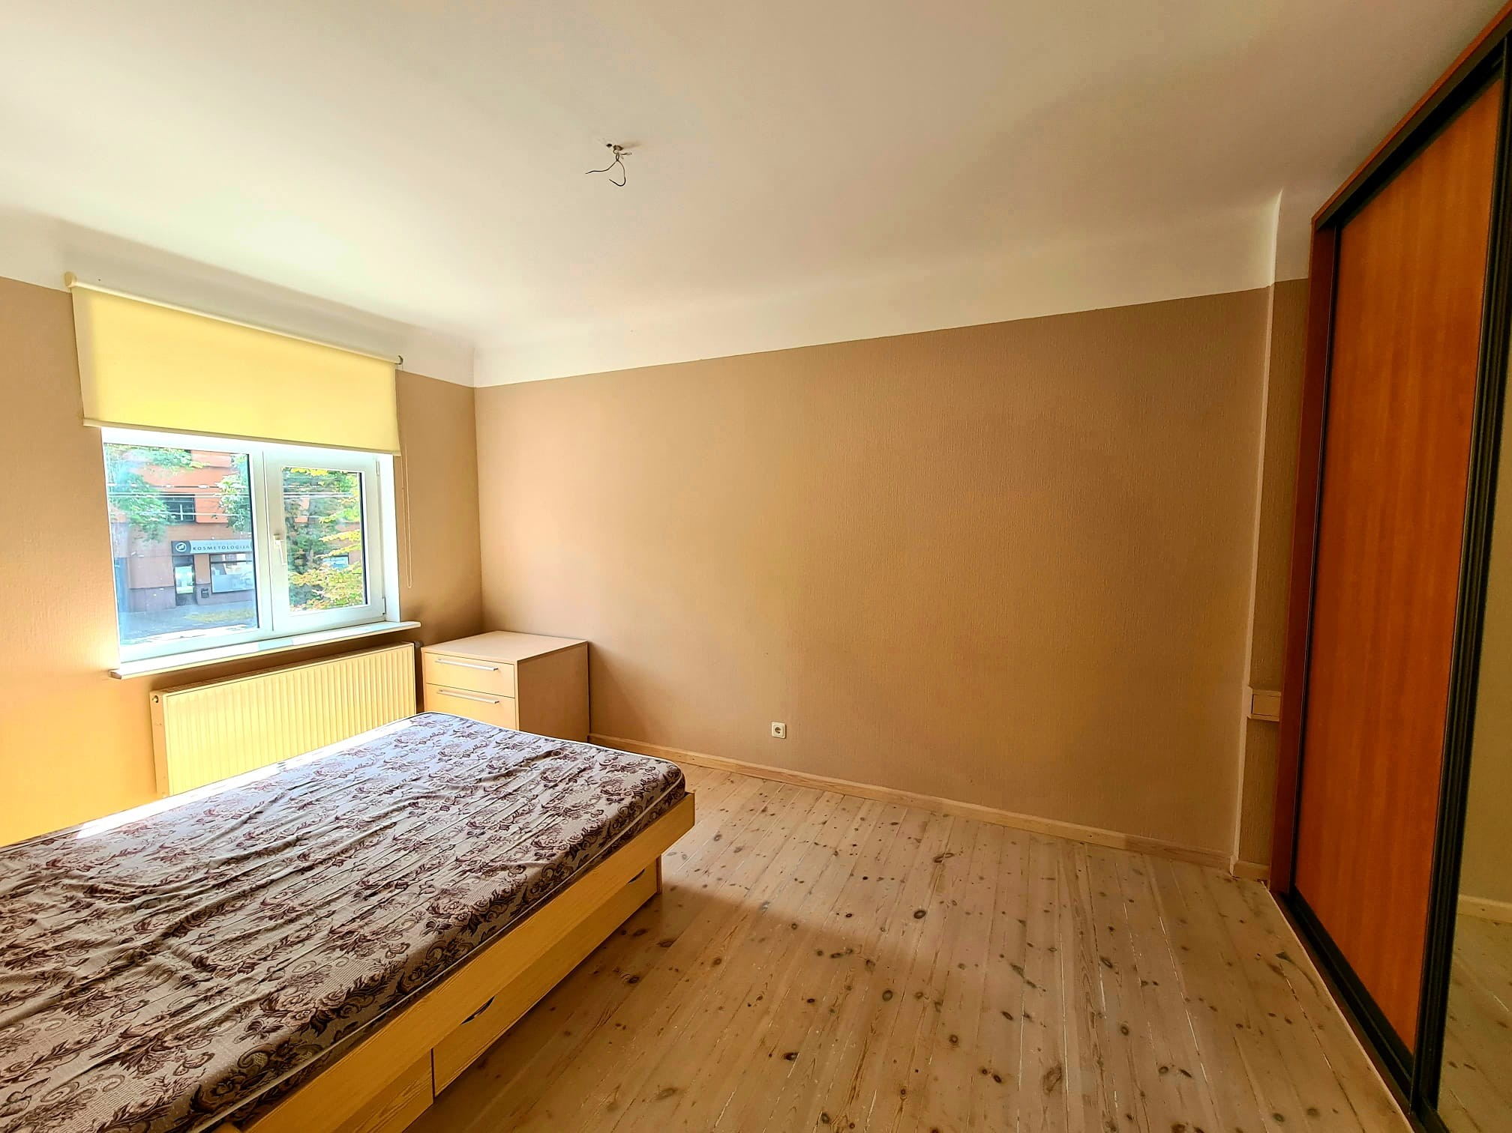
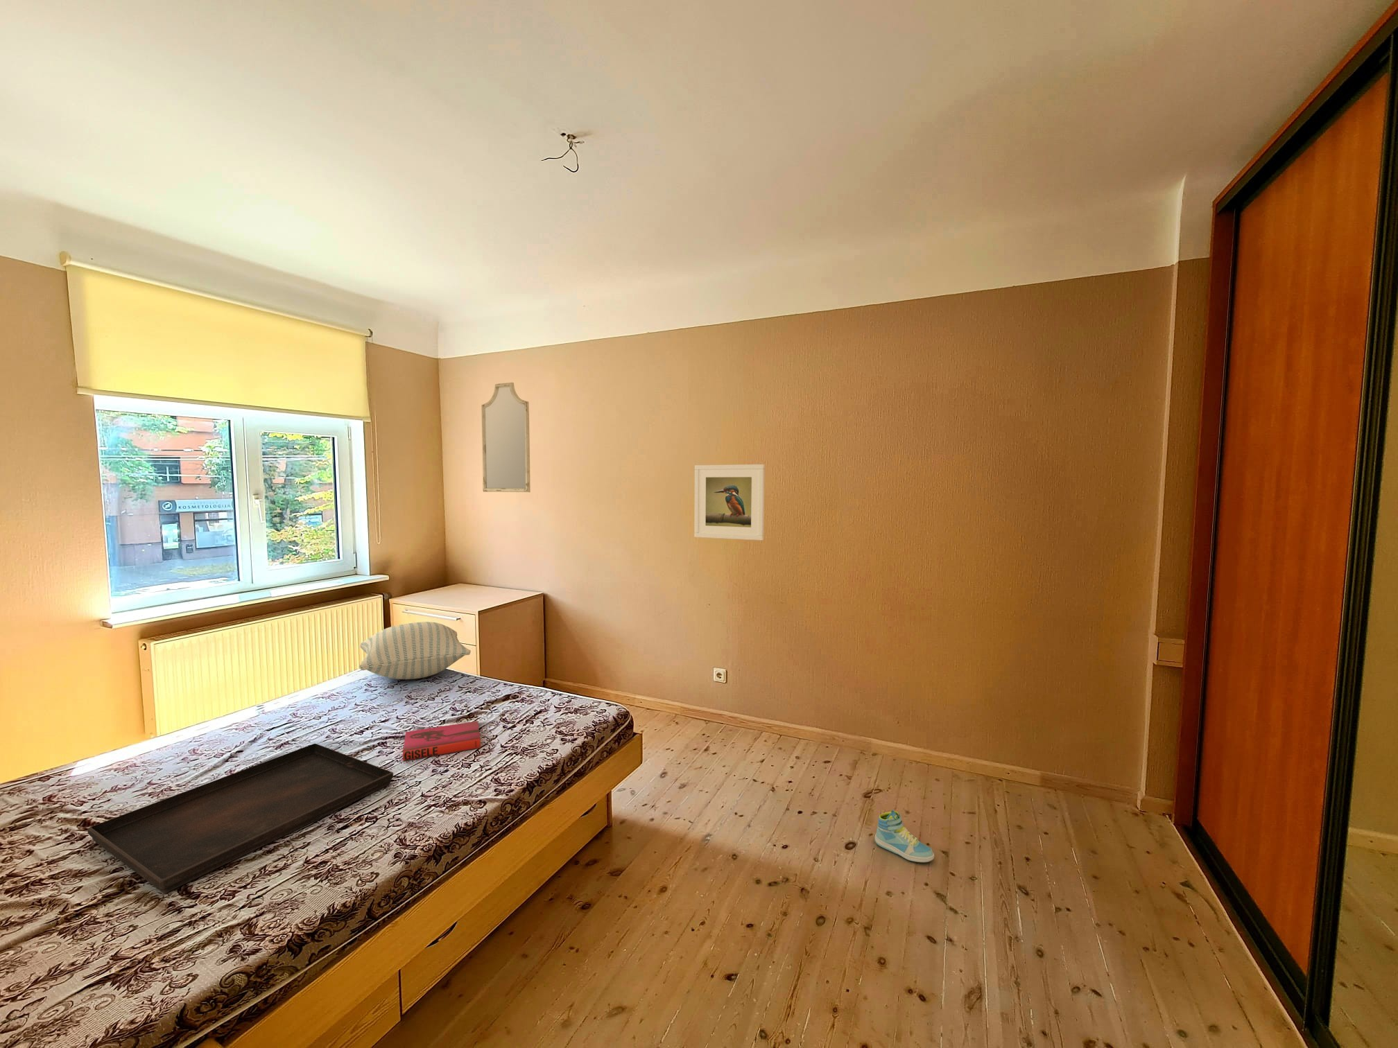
+ serving tray (254, 804)
+ hardback book (443, 740)
+ sneaker (904, 833)
+ home mirror (505, 437)
+ pillow (413, 648)
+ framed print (728, 502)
